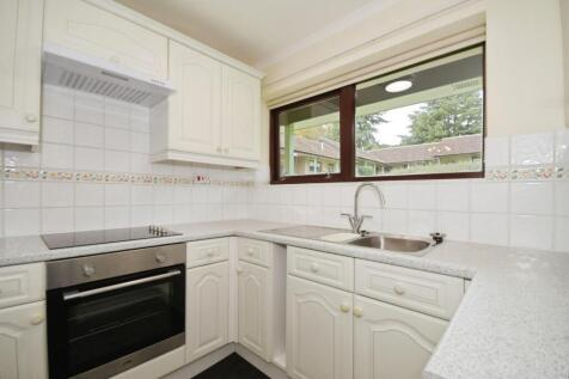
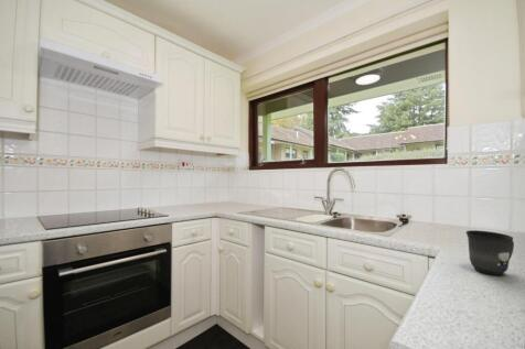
+ mug (493, 252)
